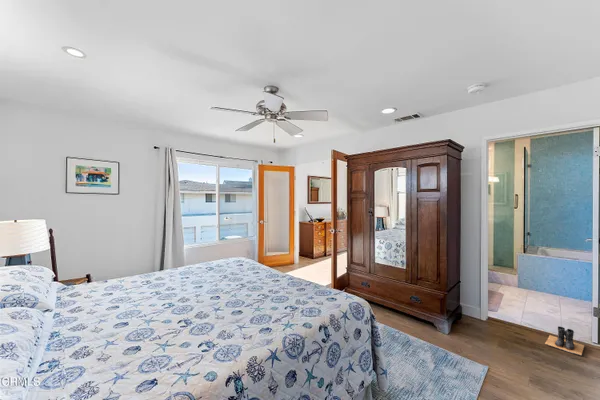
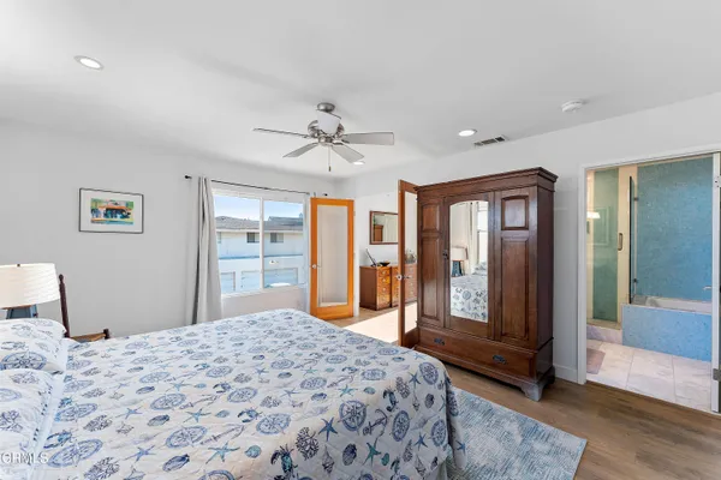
- boots (563, 337)
